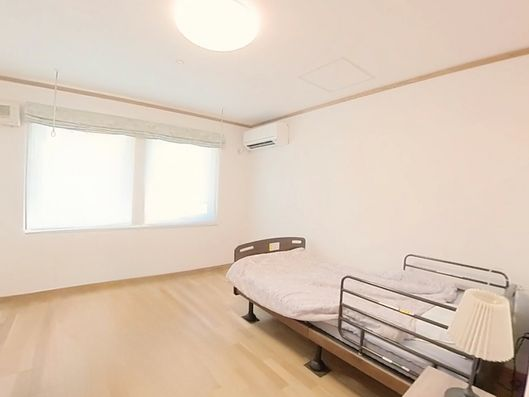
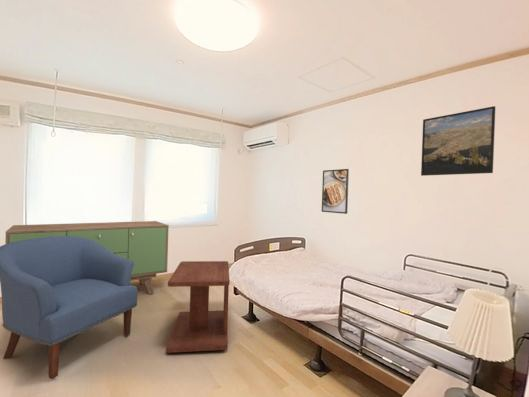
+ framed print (334, 191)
+ side table (201, 301)
+ chair (69, 292)
+ sideboard (105, 247)
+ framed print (455, 144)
